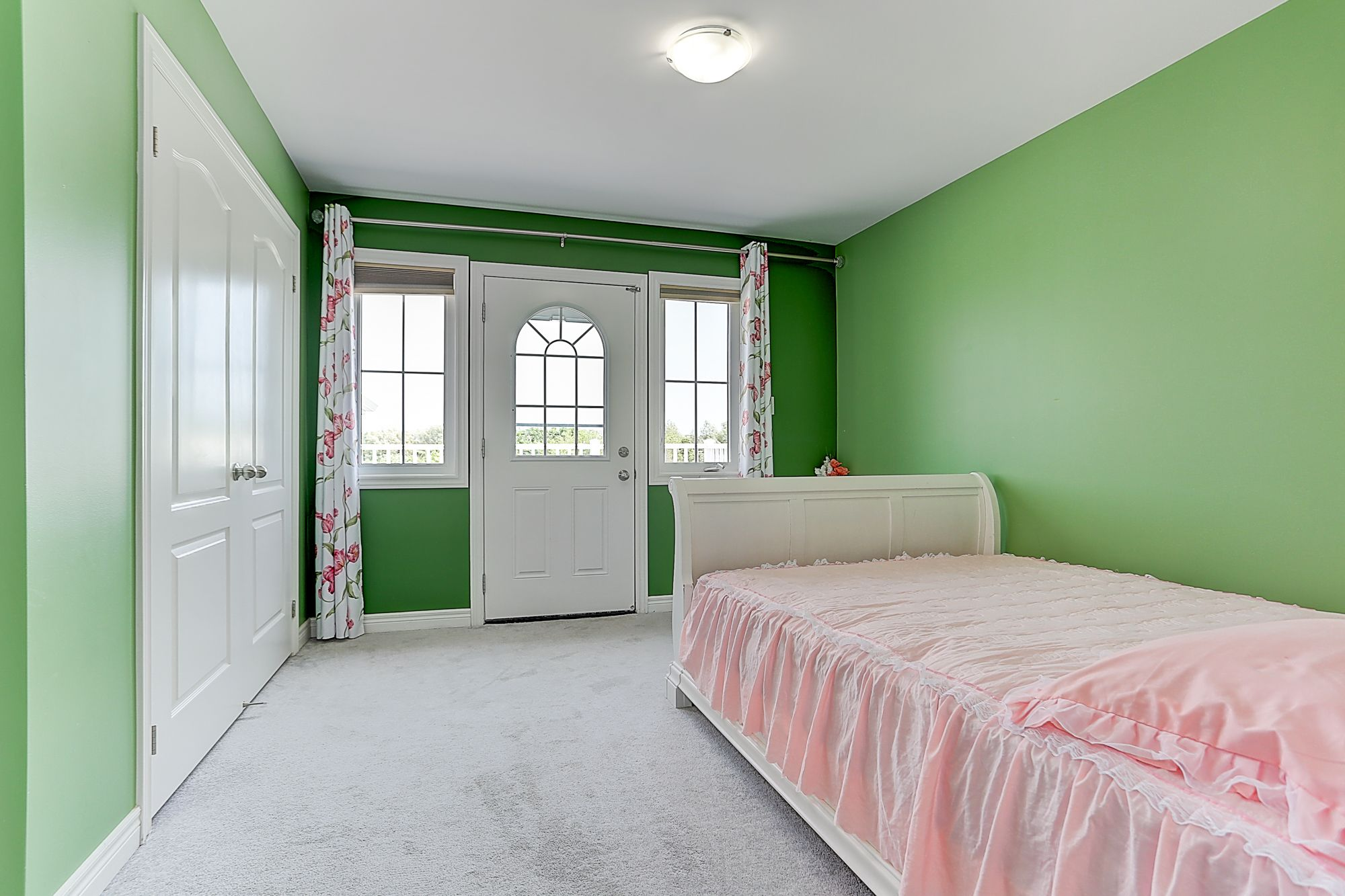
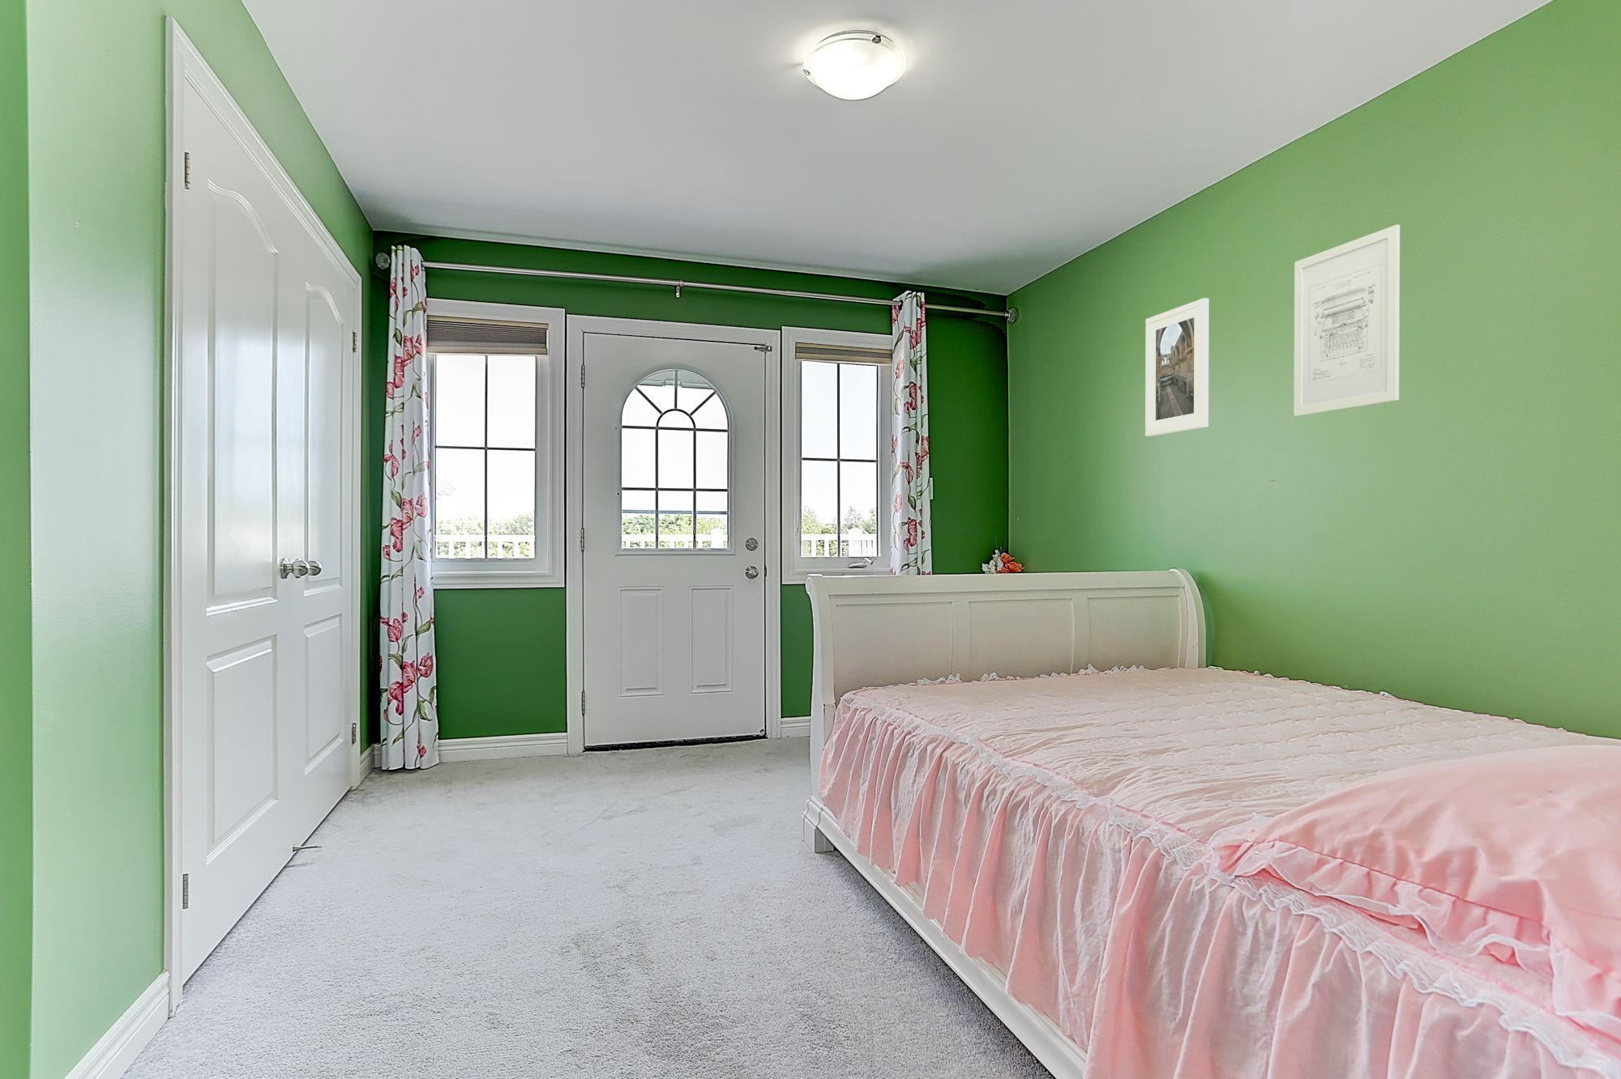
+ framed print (1175, 370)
+ wall art (1343, 326)
